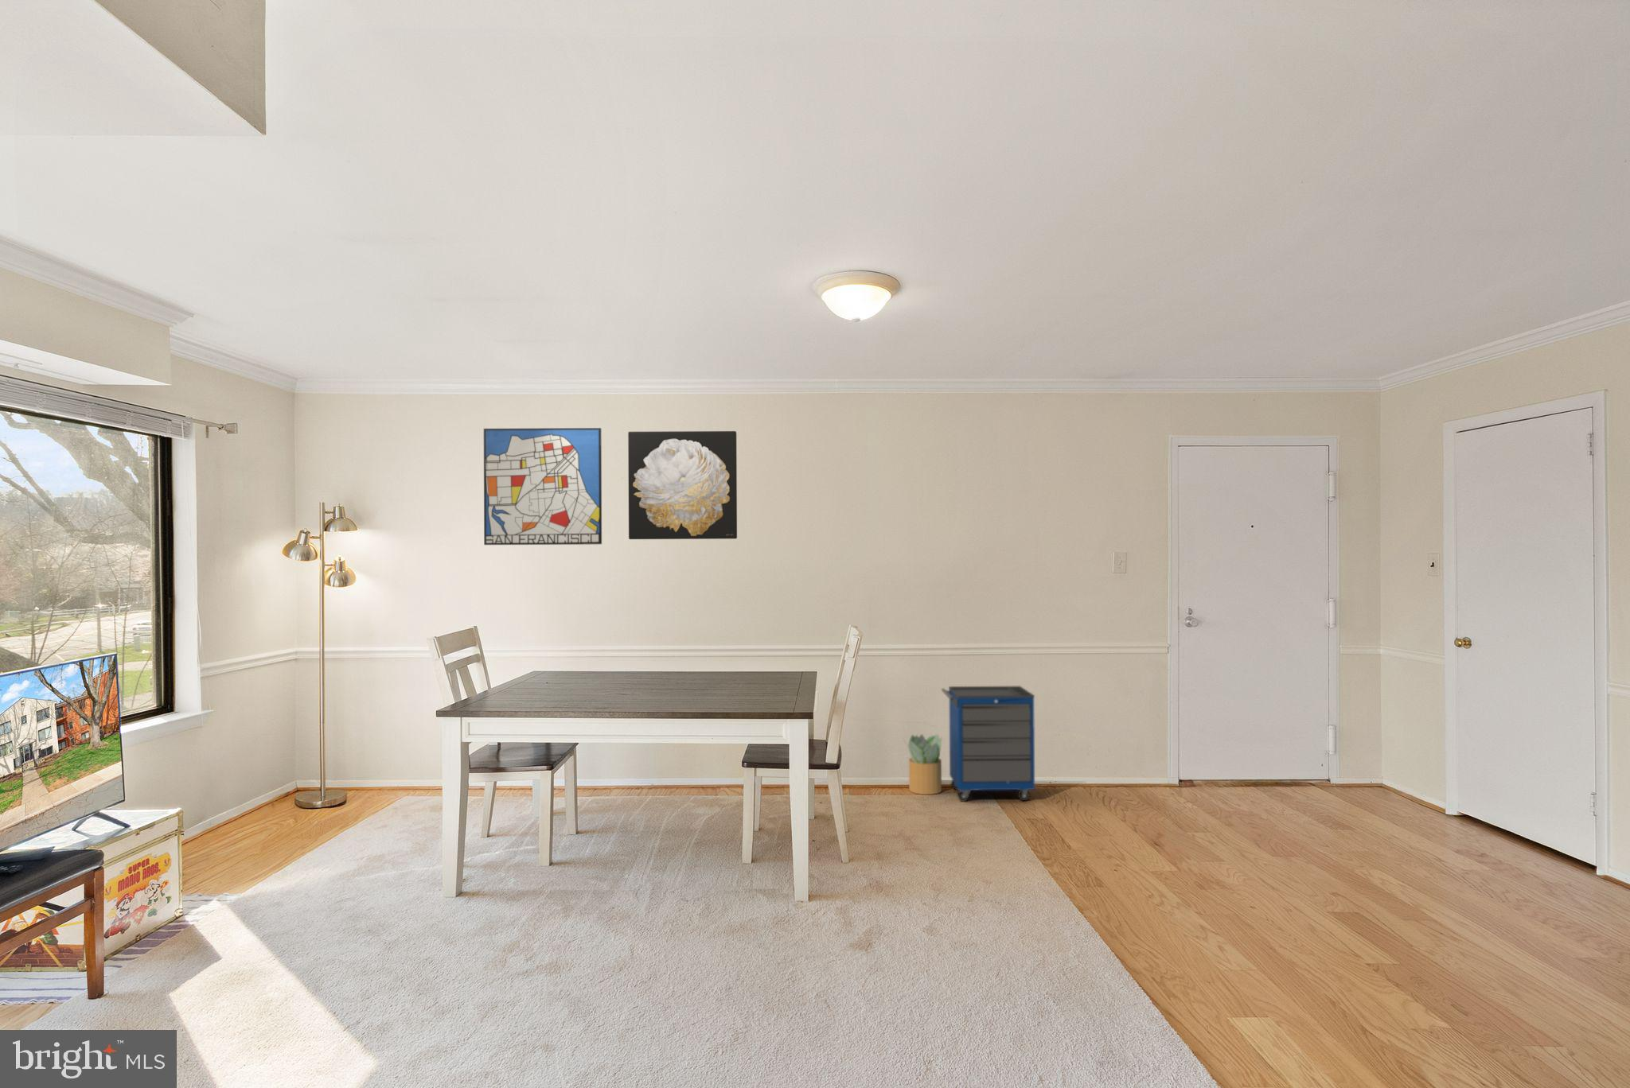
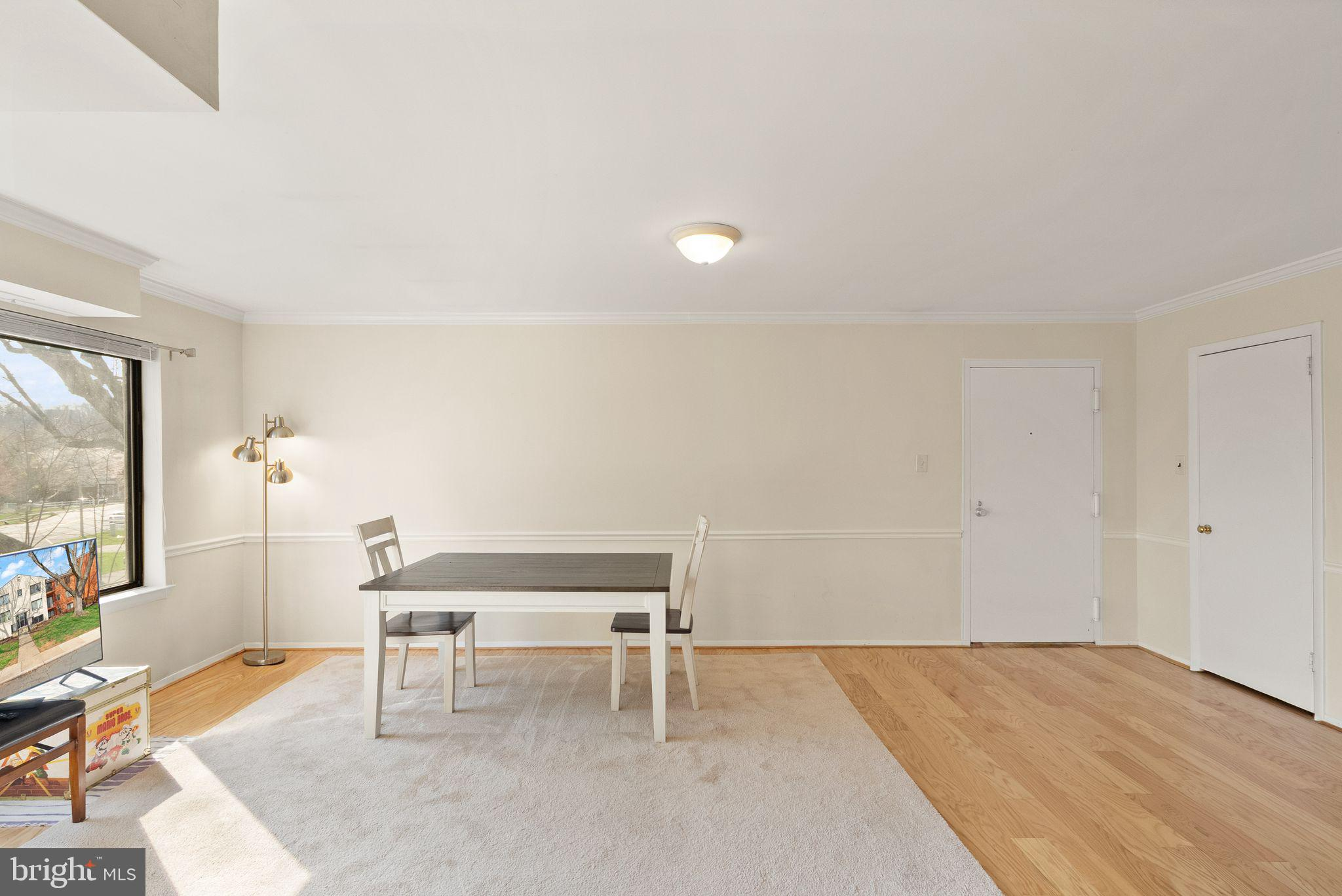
- cabinet (986, 742)
- wall art (542, 486)
- wall art (683, 486)
- potted plant (922, 763)
